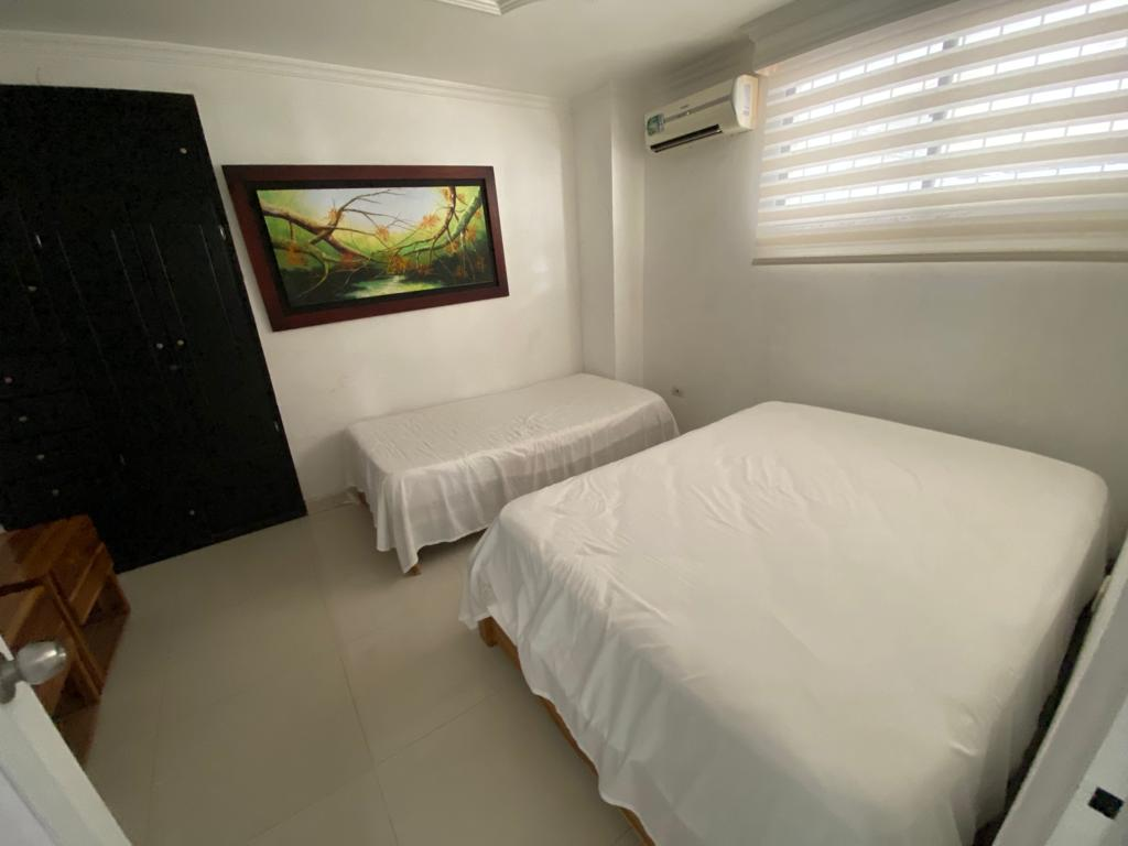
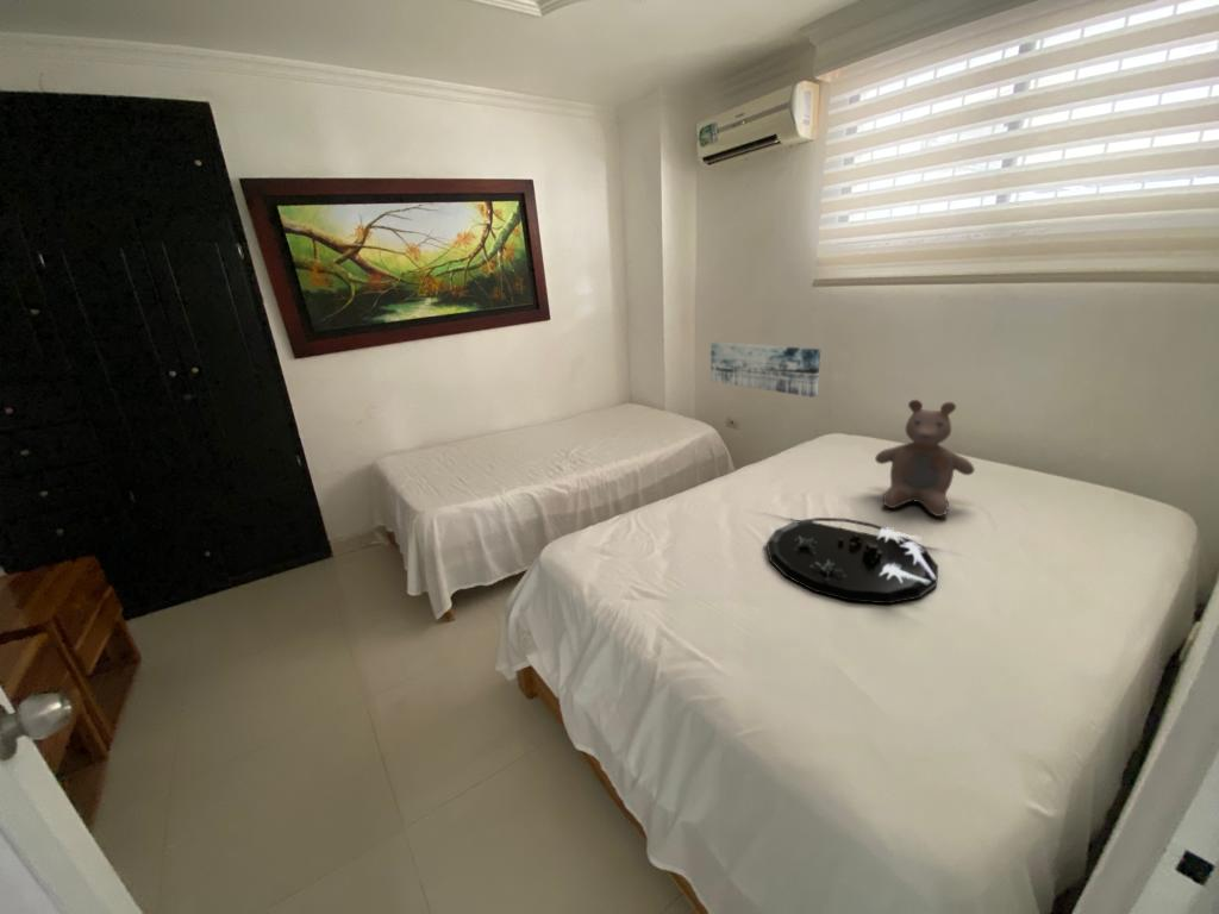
+ wall art (758, 367)
+ decorative tray (848, 539)
+ bear (923, 455)
